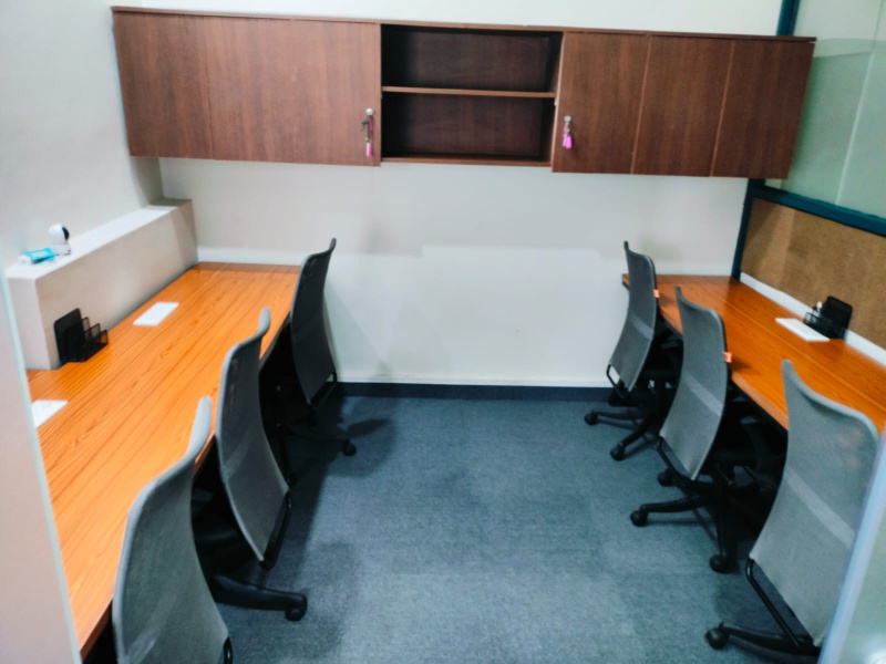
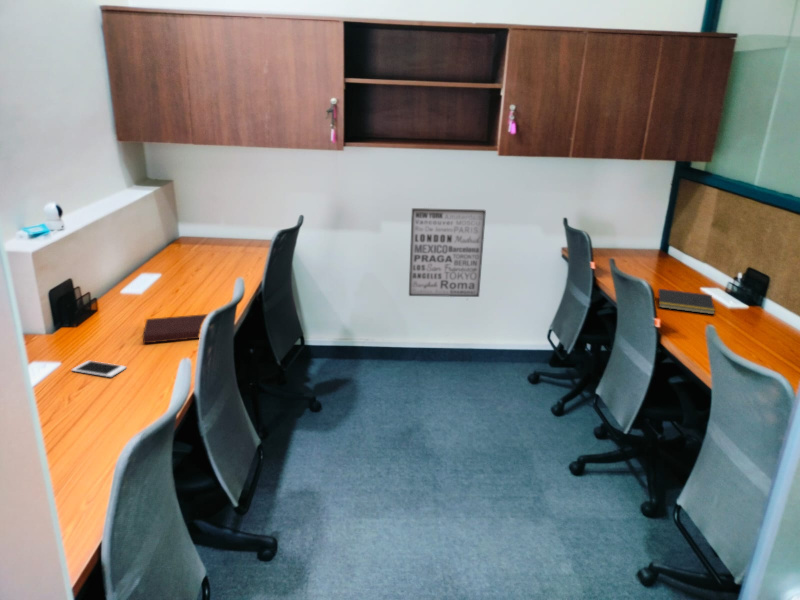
+ cell phone (99, 368)
+ notepad (685, 301)
+ notebook (179, 327)
+ wall art (446, 253)
